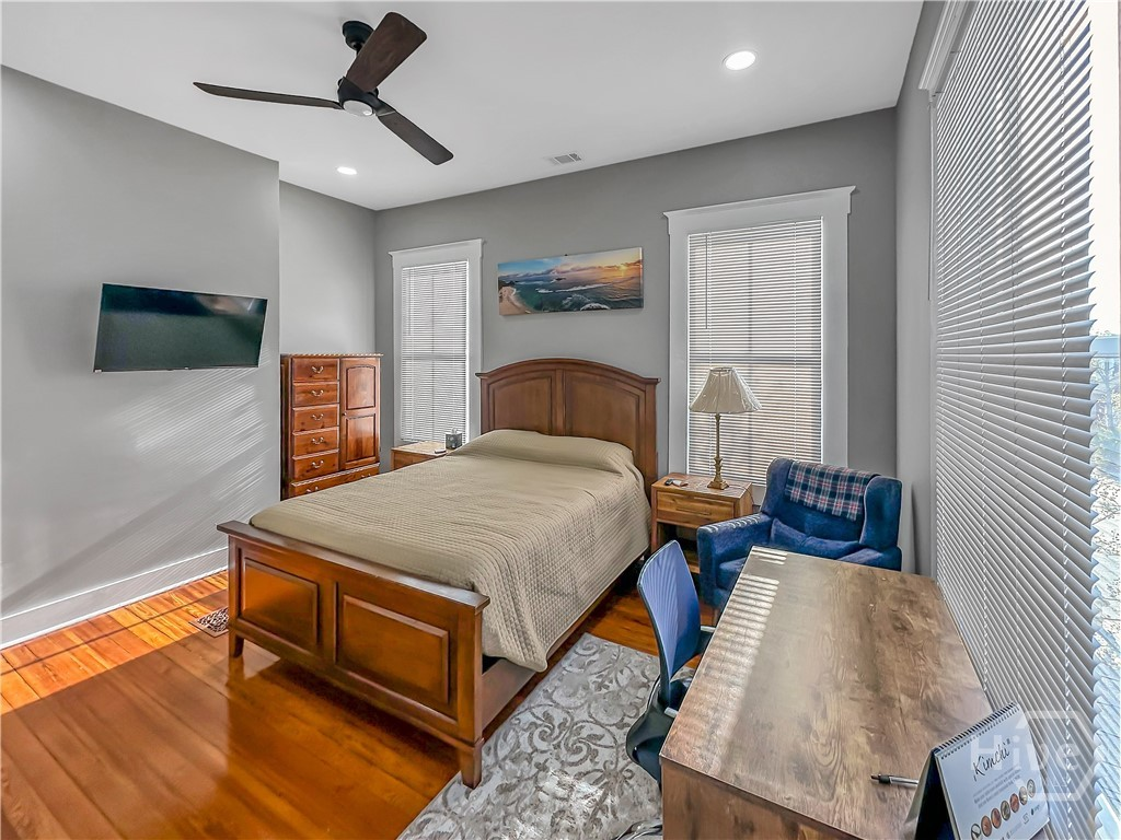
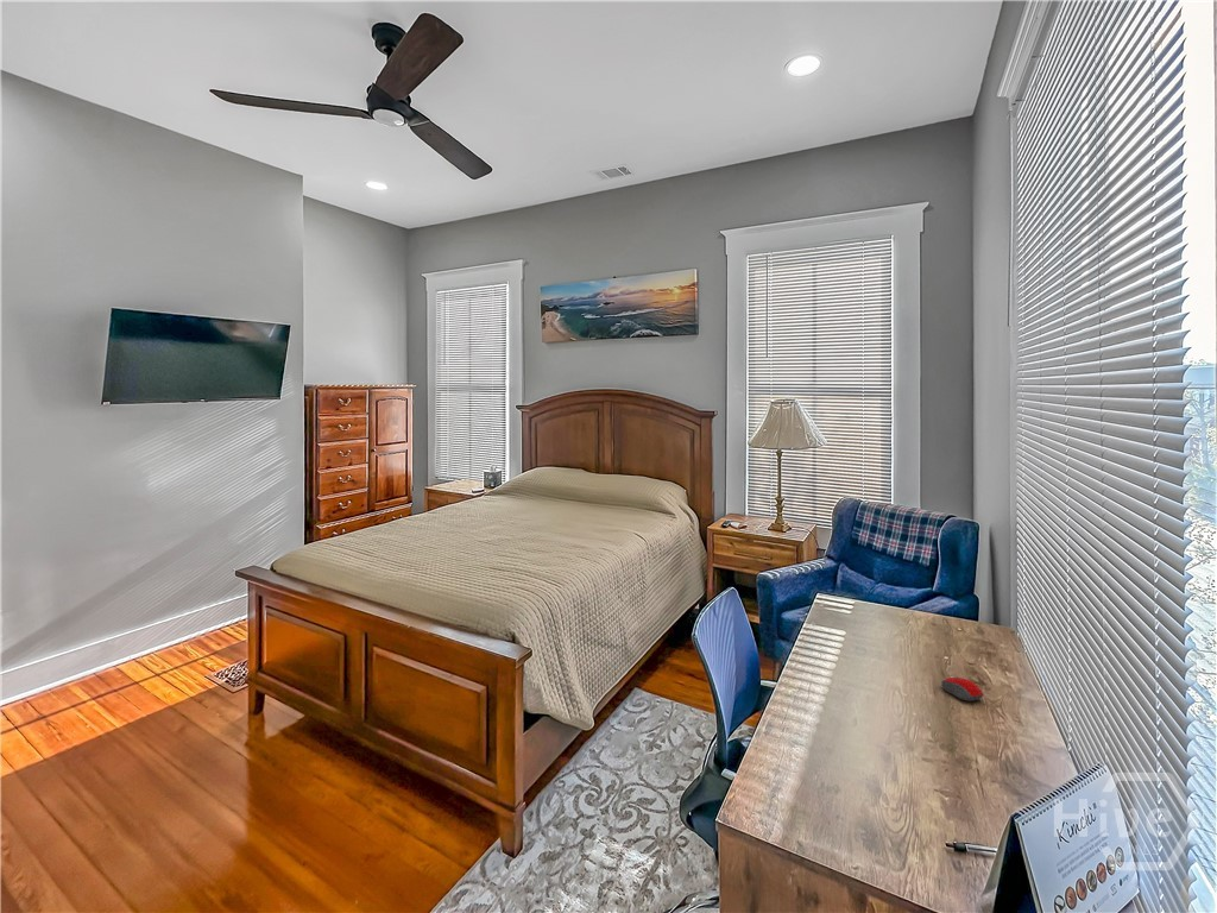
+ computer mouse (961, 686)
